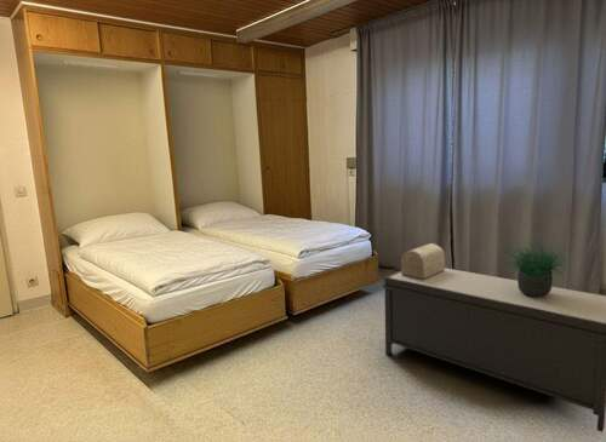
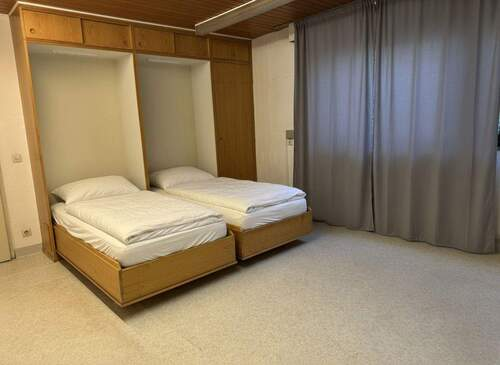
- decorative box (423, 259)
- bench (490, 329)
- potted plant (534, 260)
